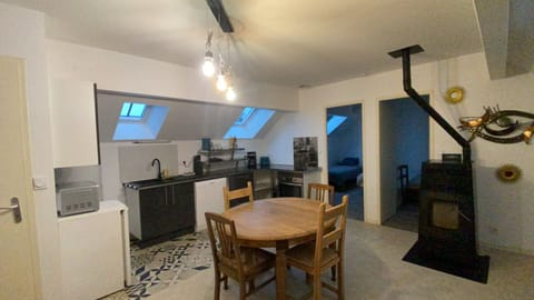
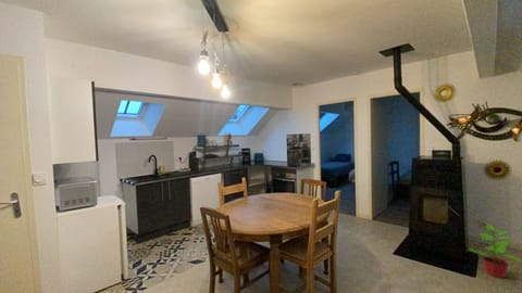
+ potted plant (495, 249)
